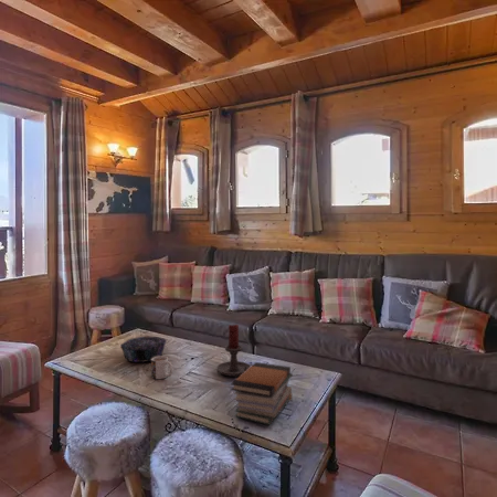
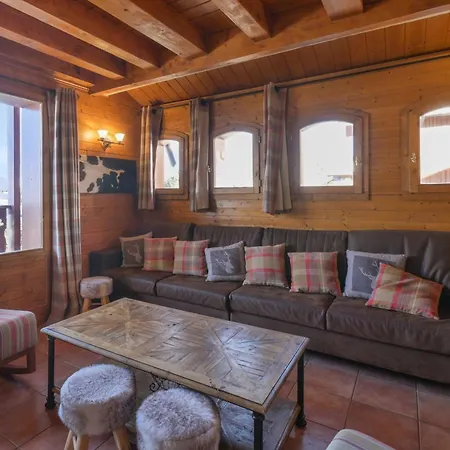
- mug (162, 368)
- book stack (263, 391)
- candle holder (237, 348)
- decorative bowl (144, 349)
